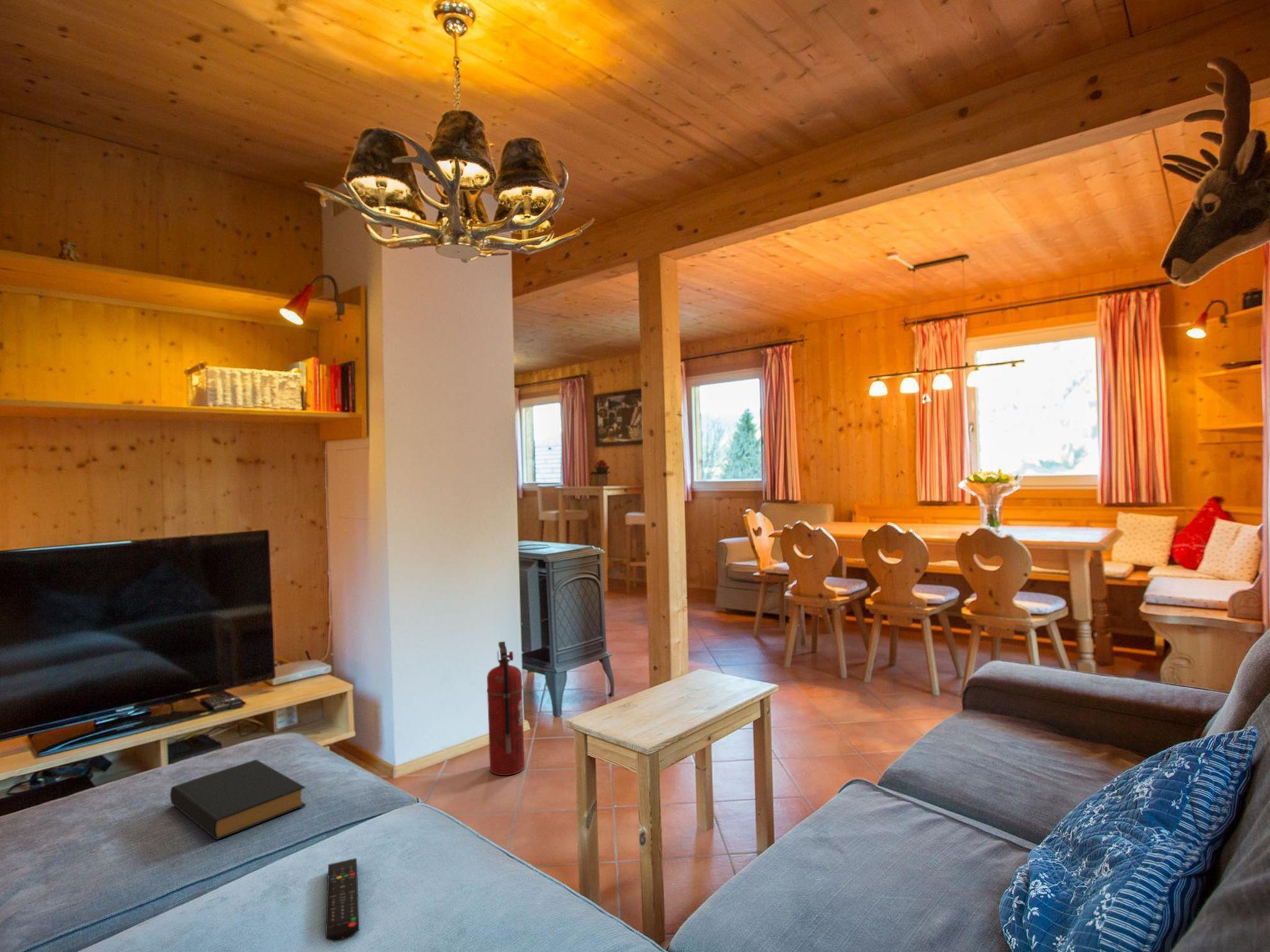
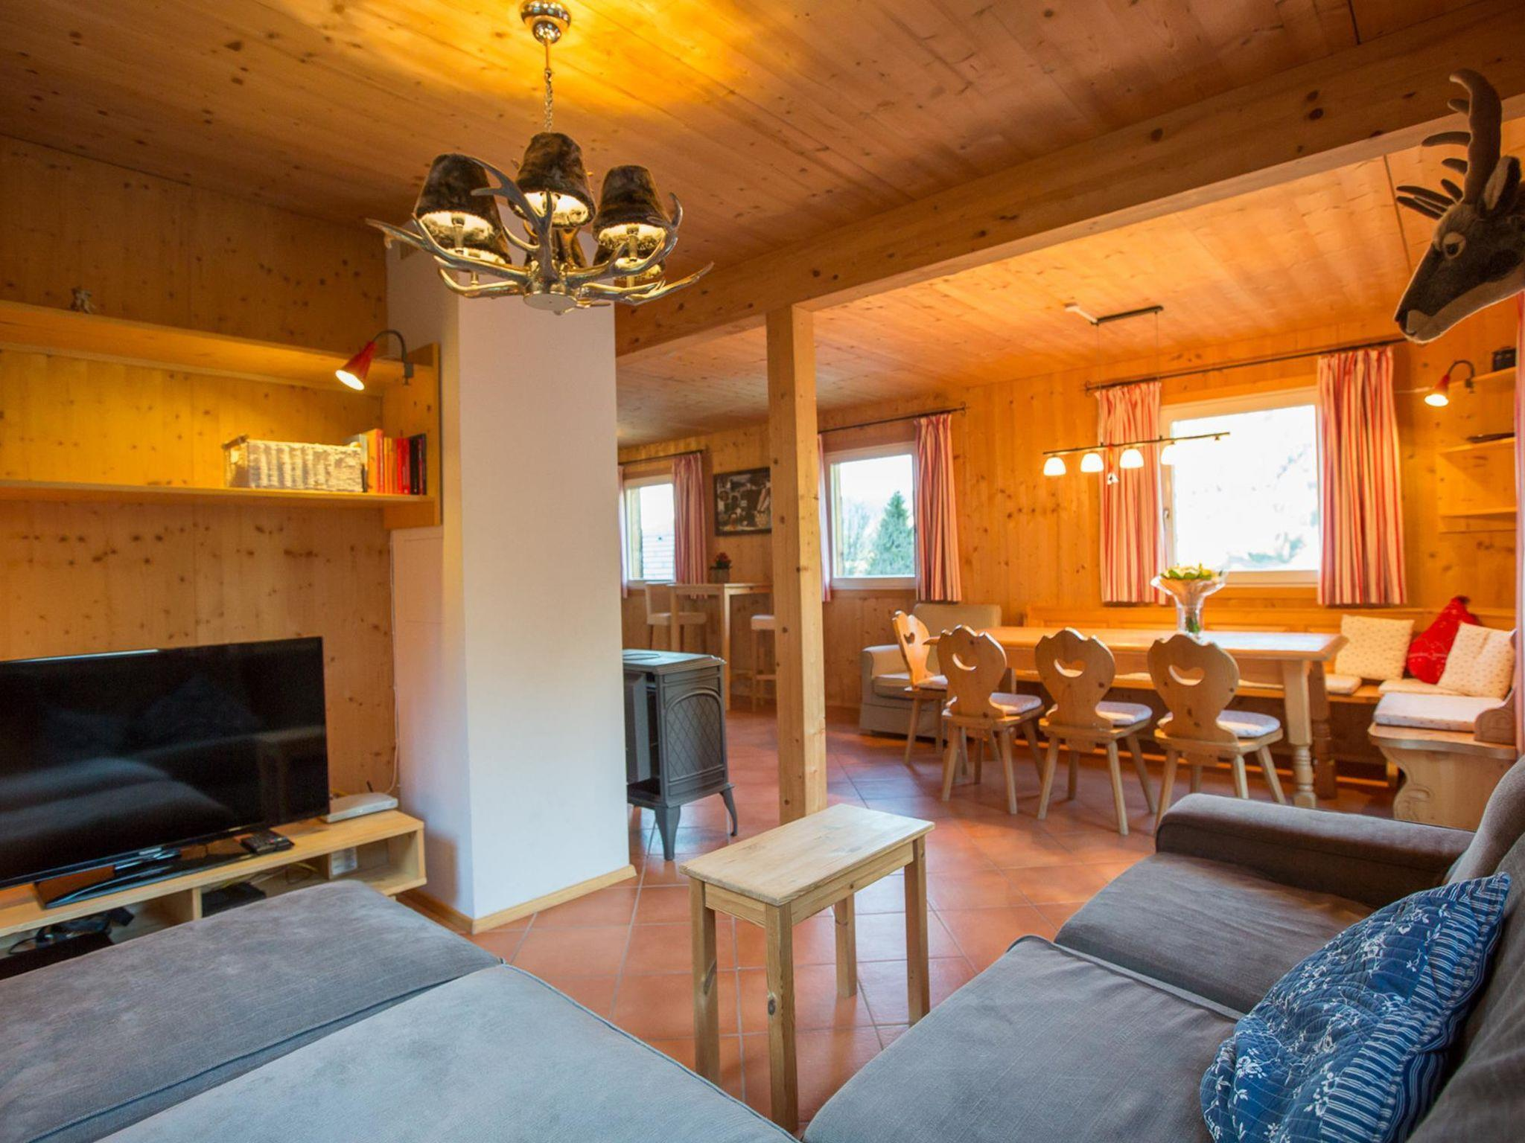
- hardback book (238, 796)
- fire extinguisher (505, 707)
- remote control (342, 897)
